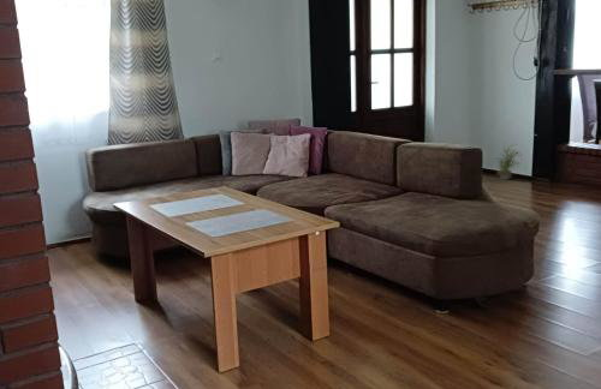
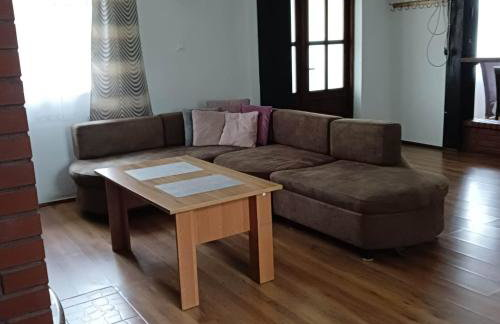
- potted plant (508, 161)
